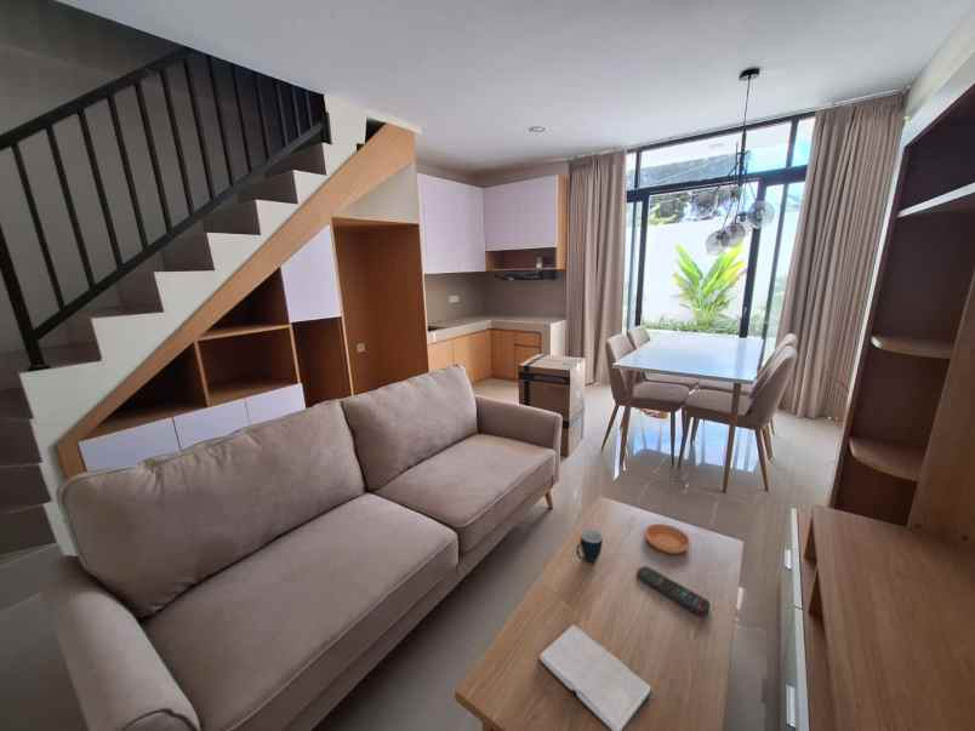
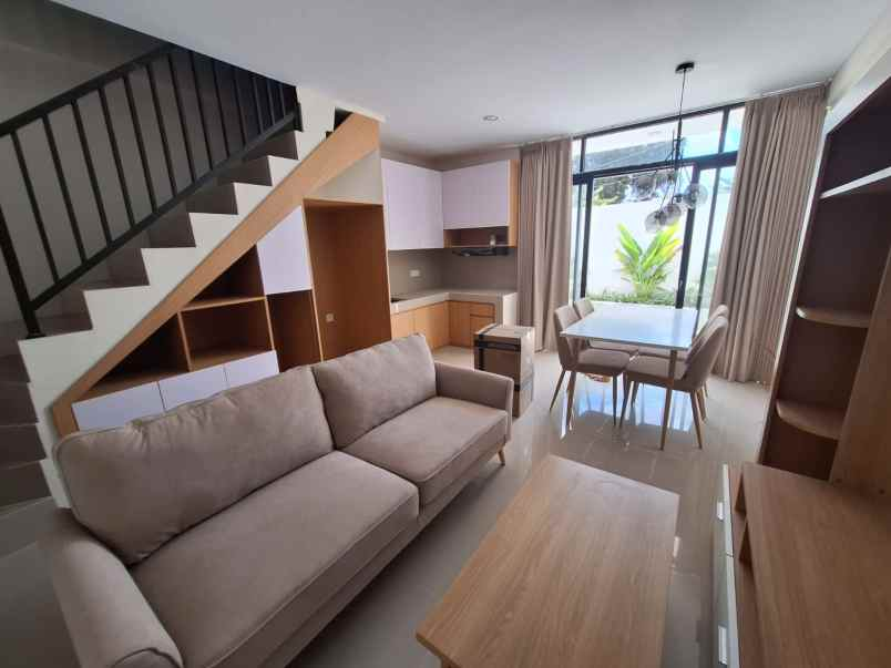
- saucer (666, 539)
- hardback book (592, 672)
- mug (587, 548)
- remote control (671, 588)
